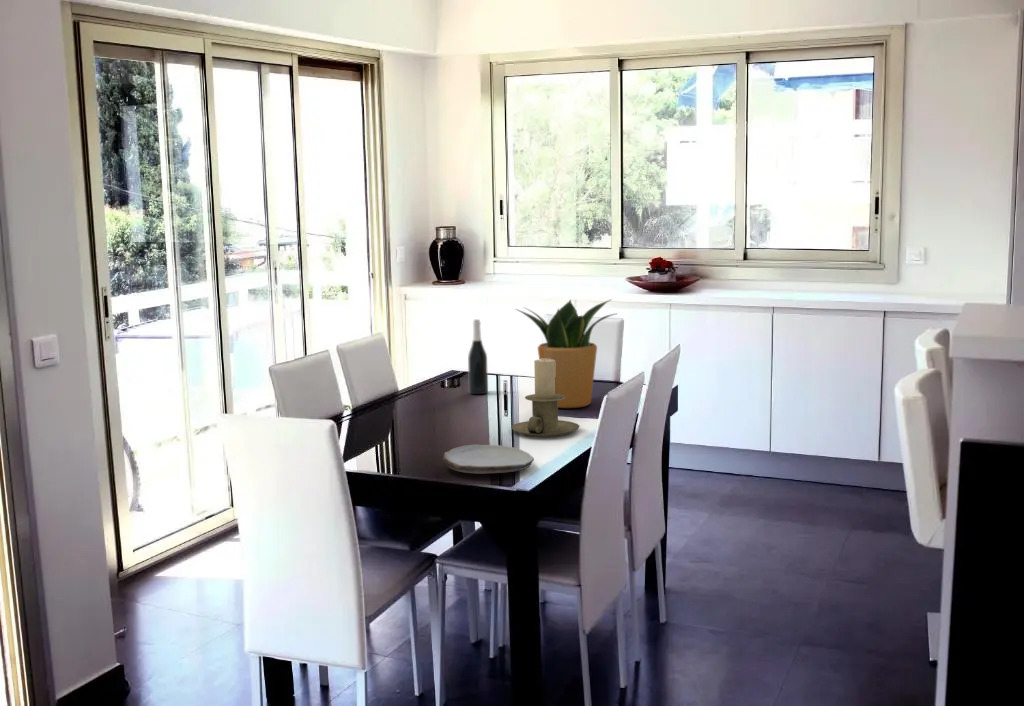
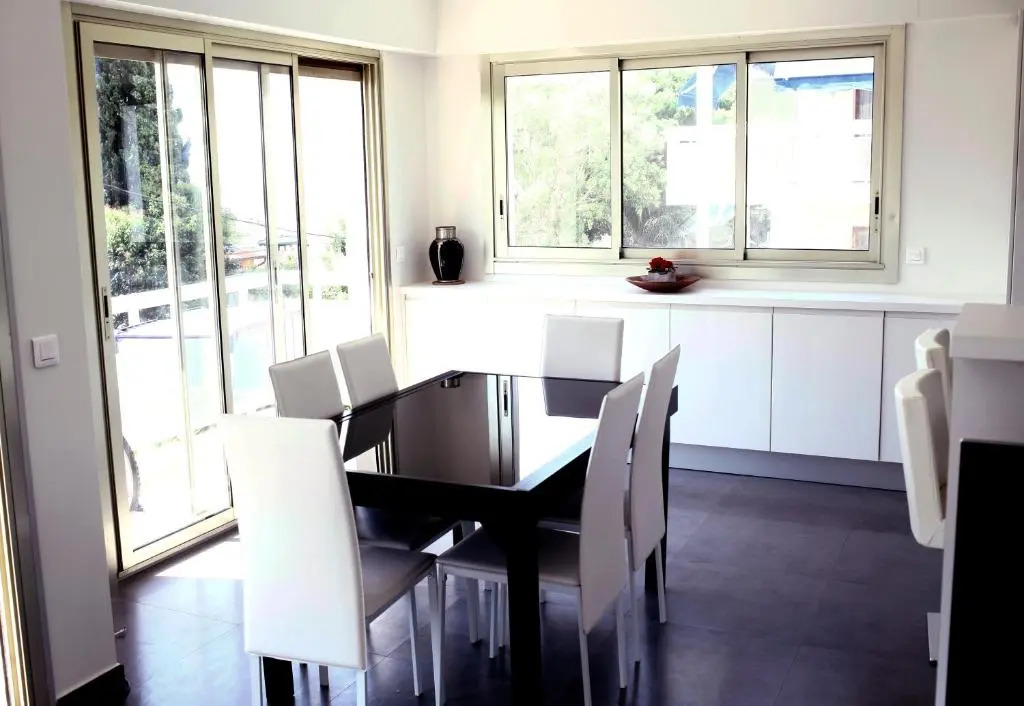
- candle holder (544, 395)
- wine bottle (477, 356)
- plate (488, 460)
- potted plant (565, 352)
